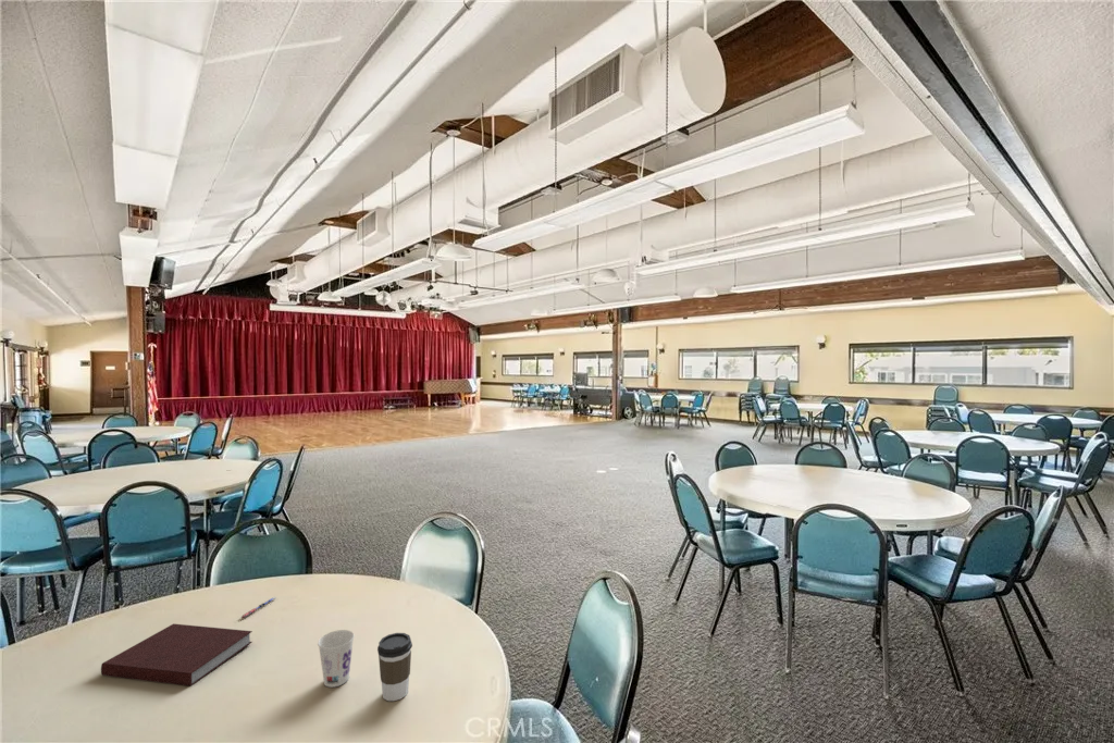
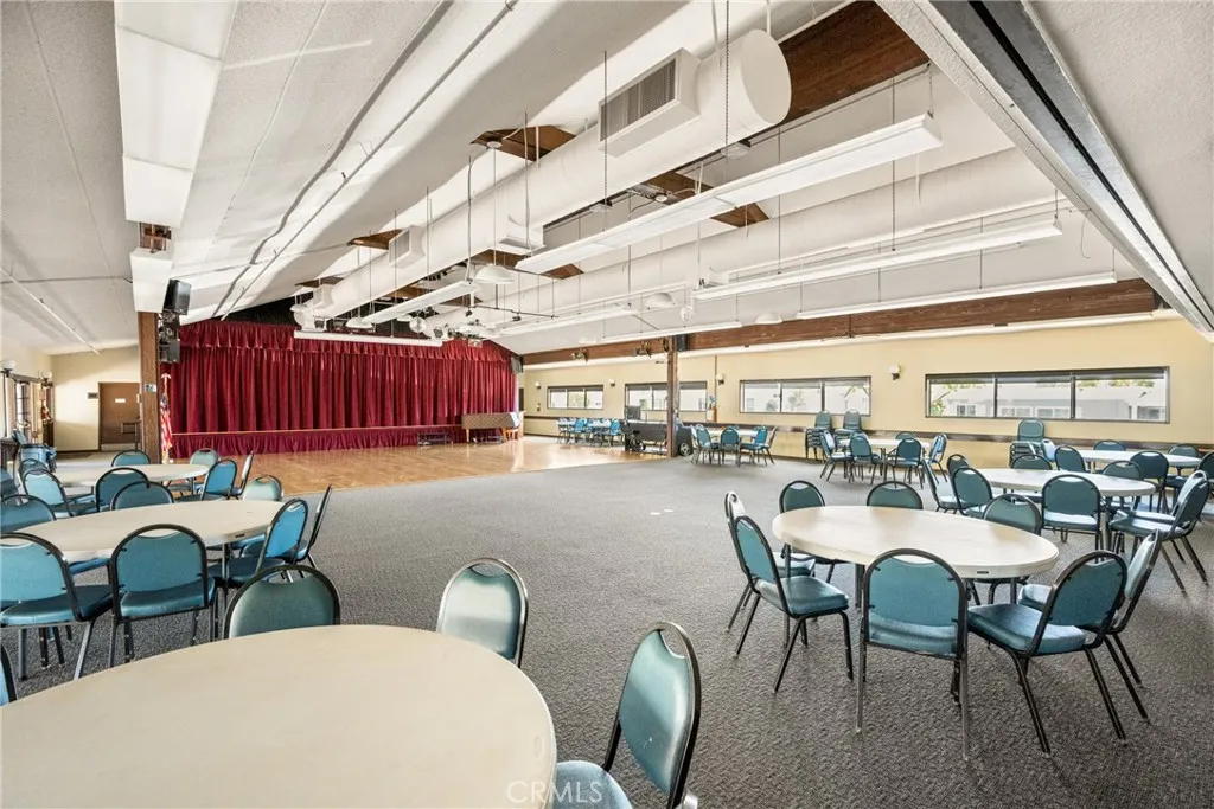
- notebook (181, 652)
- coffee cup (395, 667)
- pen (259, 606)
- cup (336, 658)
